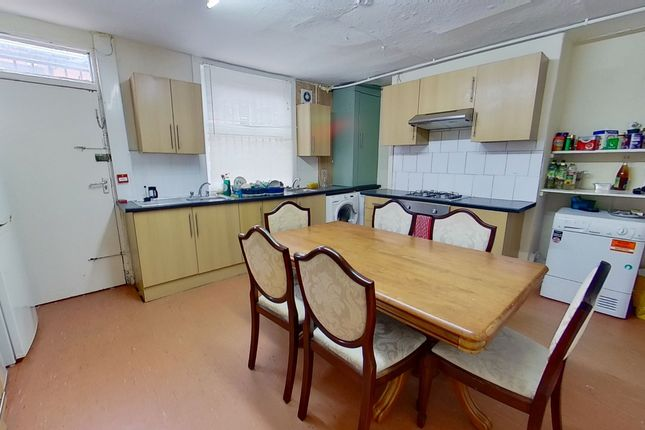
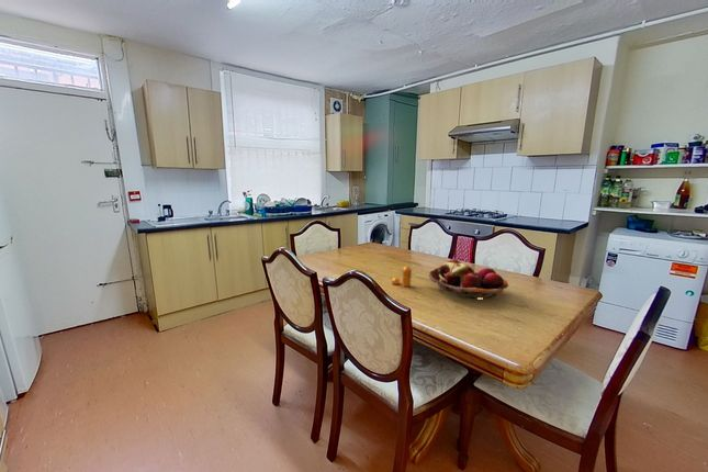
+ pepper shaker (403, 274)
+ fruit basket (465, 277)
